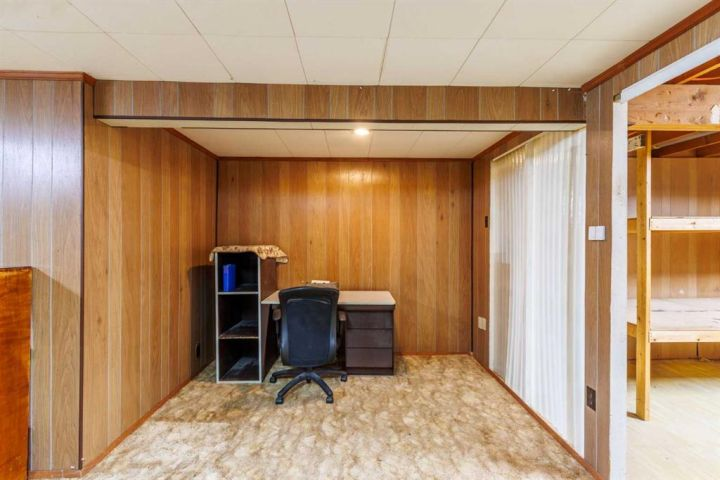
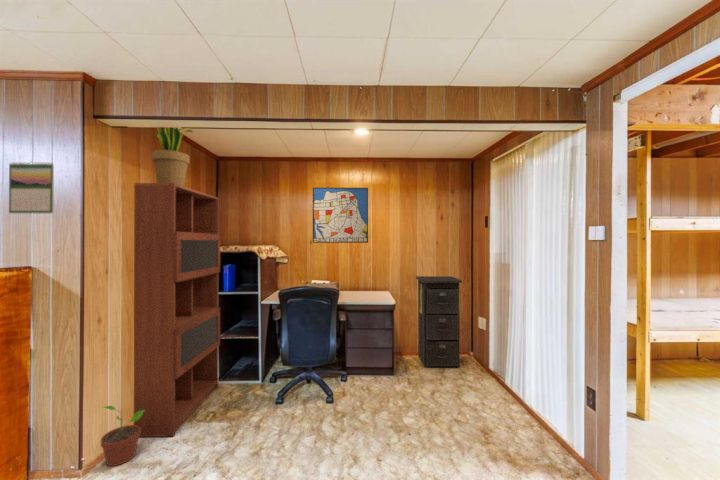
+ wall art (340, 215)
+ calendar (31, 187)
+ potted plant (121, 430)
+ potted plant (170, 153)
+ filing cabinet (438, 320)
+ bookcase (183, 299)
